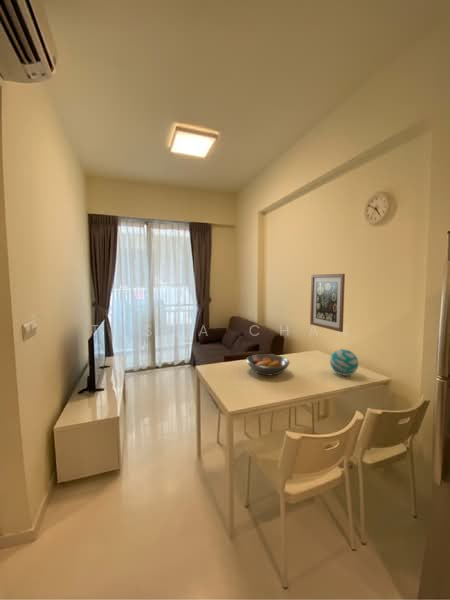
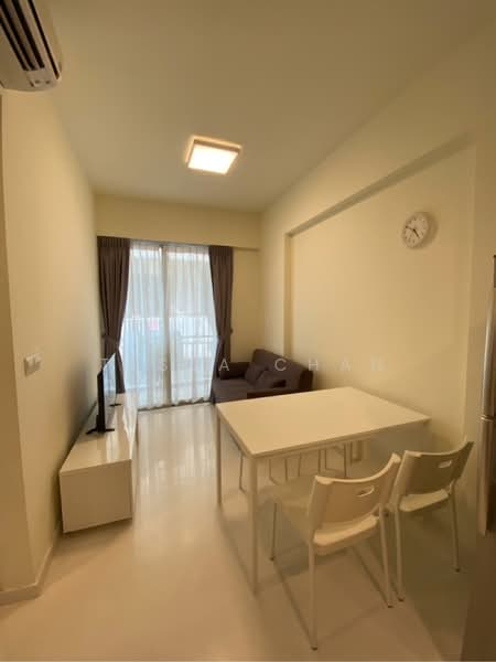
- fruit bowl (267, 364)
- decorative ball (343, 362)
- wall art (325, 301)
